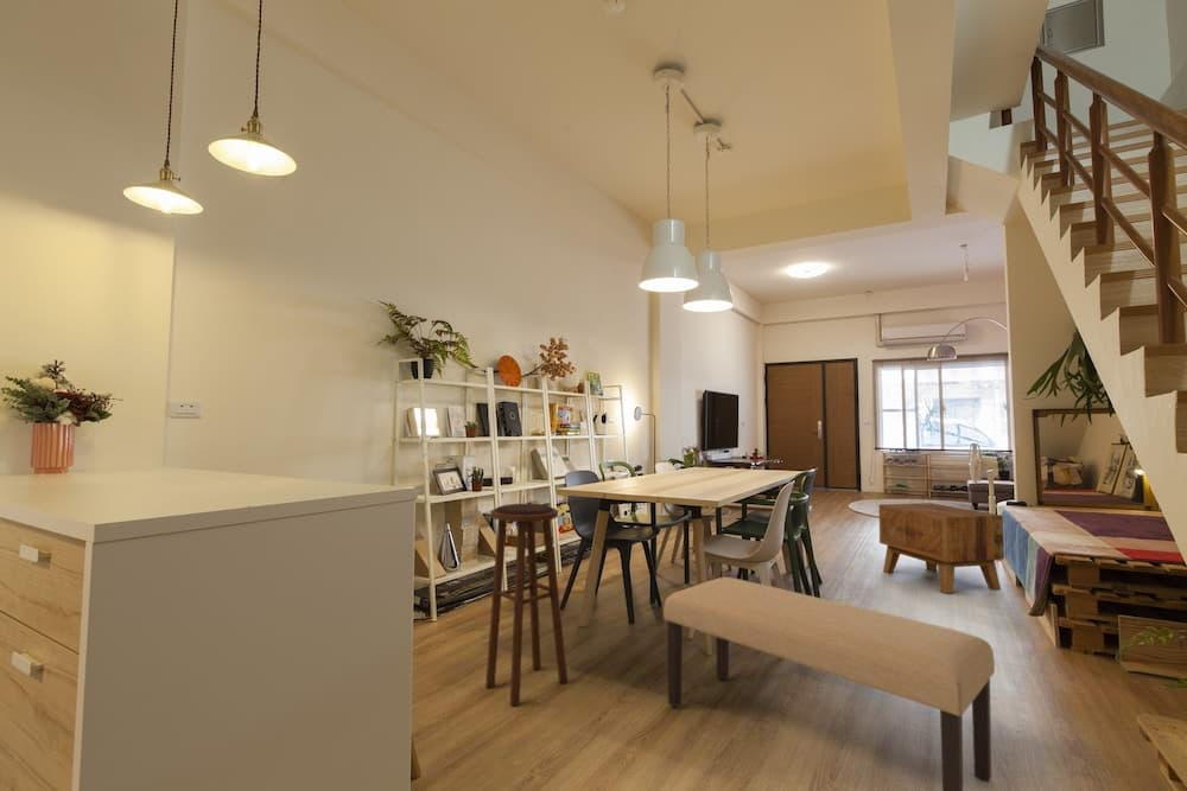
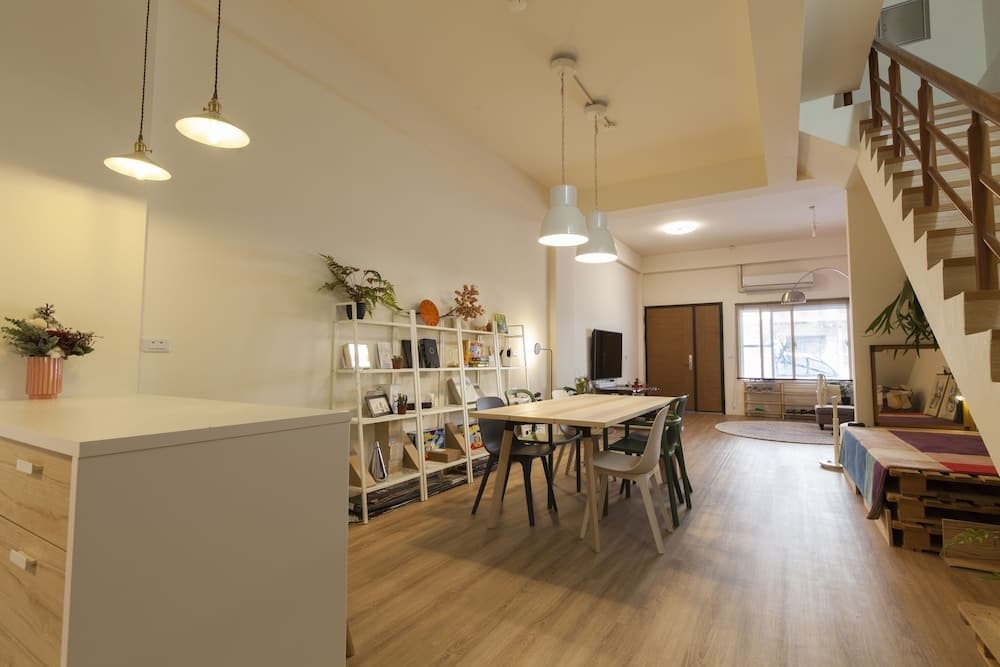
- side table (935, 544)
- bench (813, 668)
- stool (522, 594)
